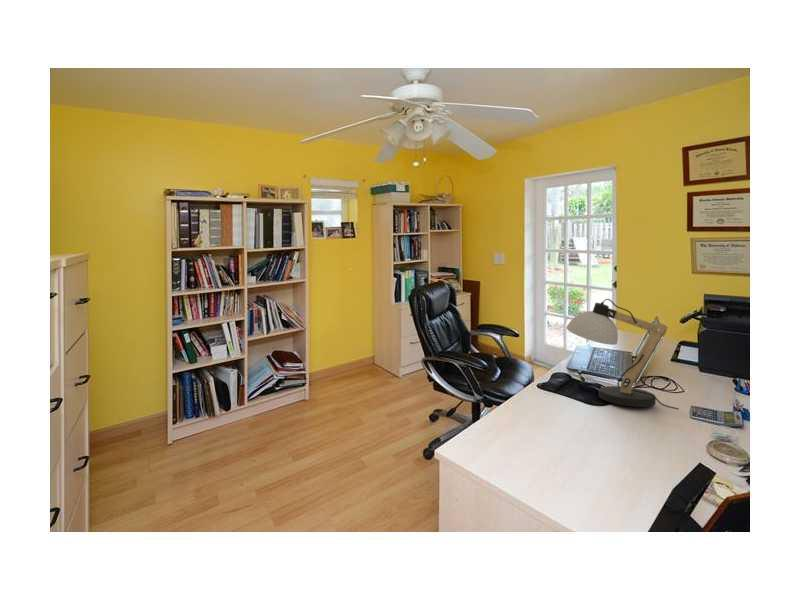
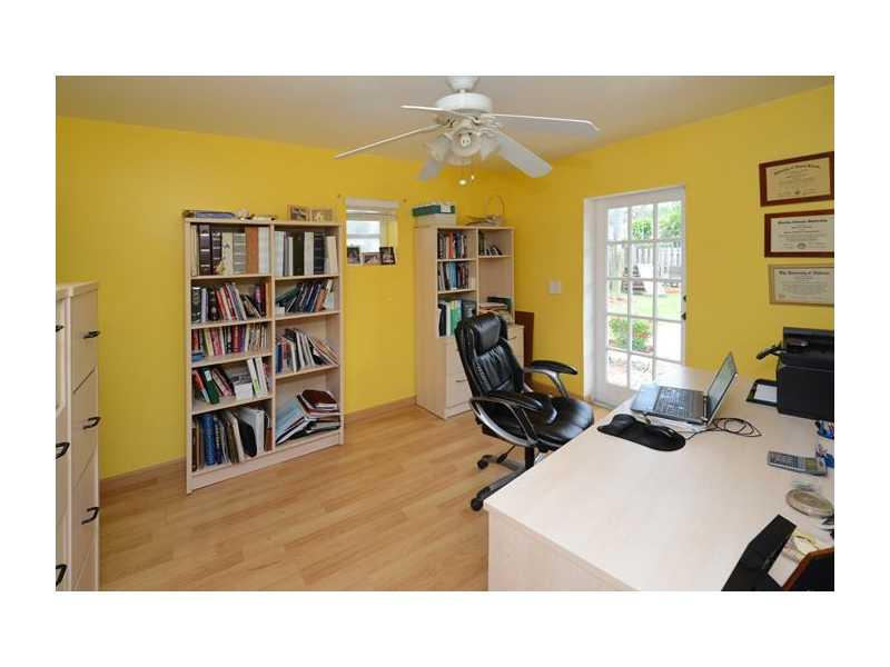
- desk lamp (615, 344)
